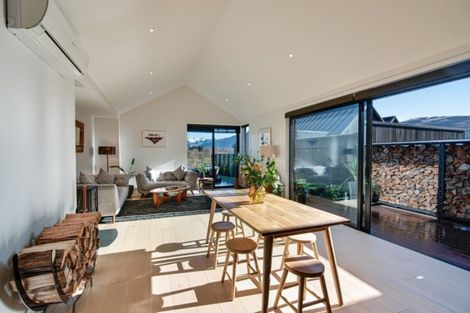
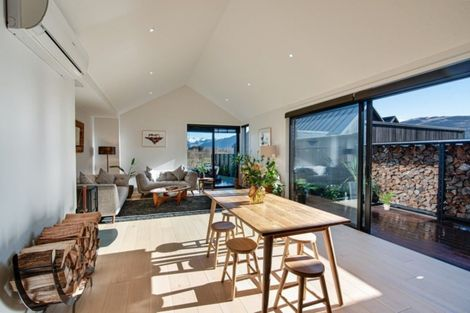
+ potted plant (386, 199)
